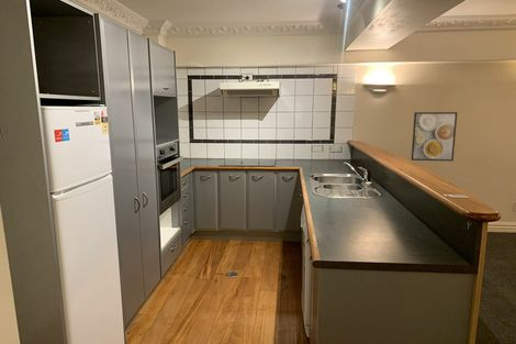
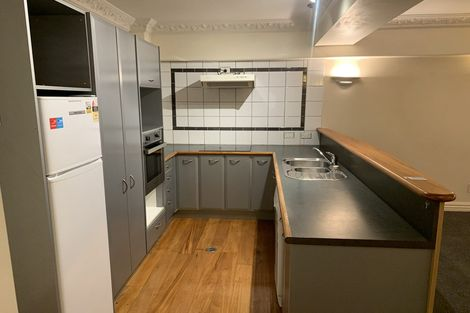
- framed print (434, 136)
